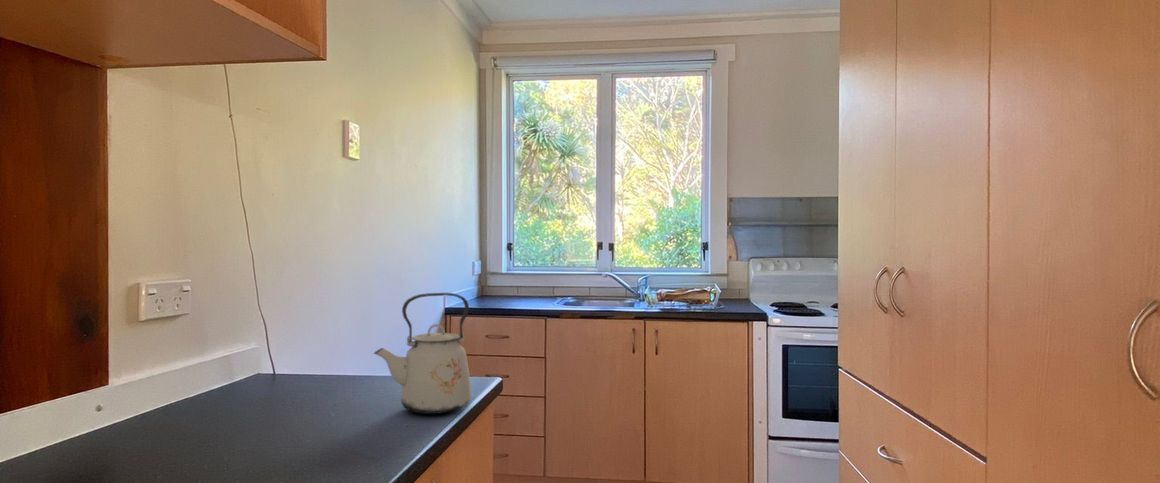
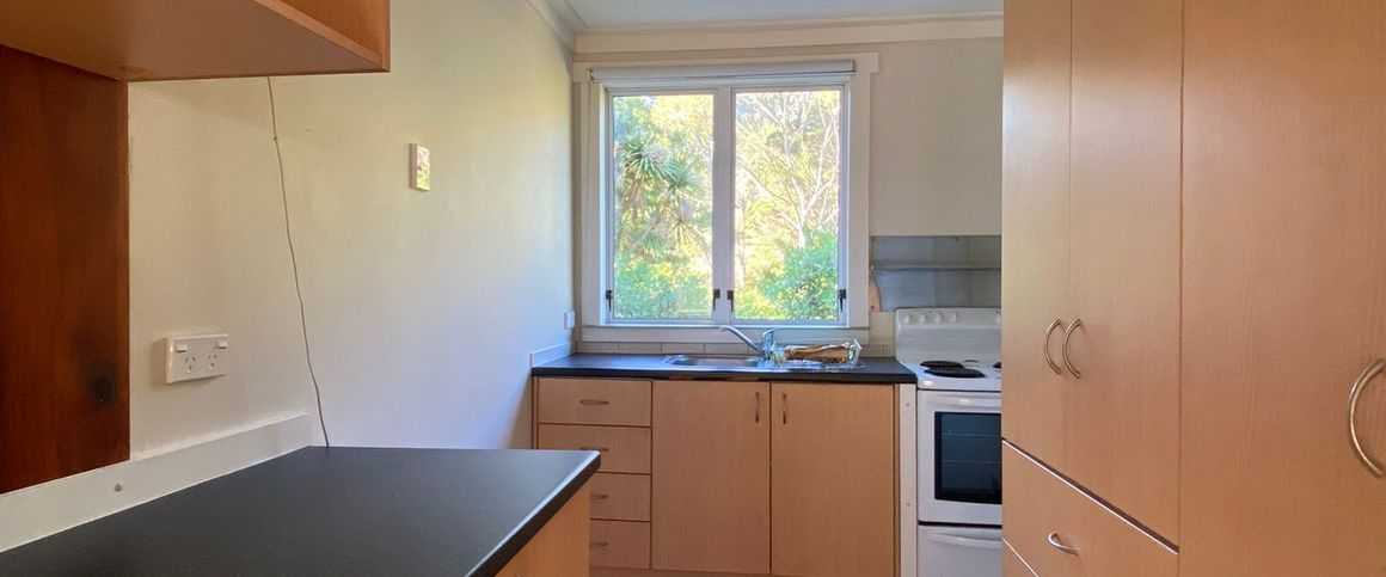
- kettle (423, 352)
